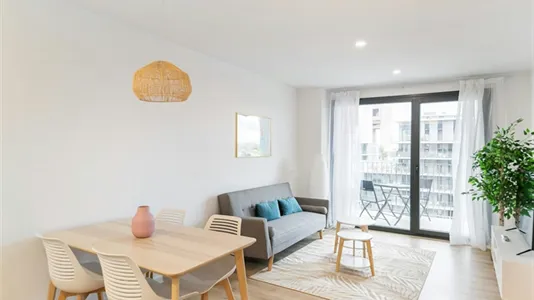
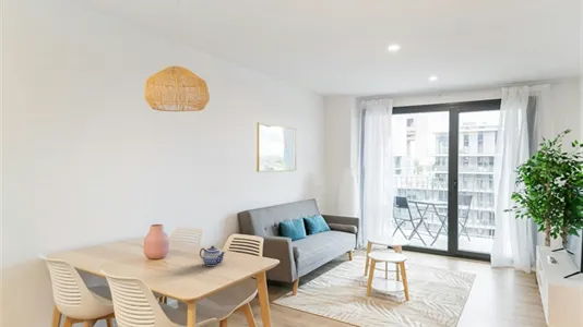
+ teapot (212, 255)
